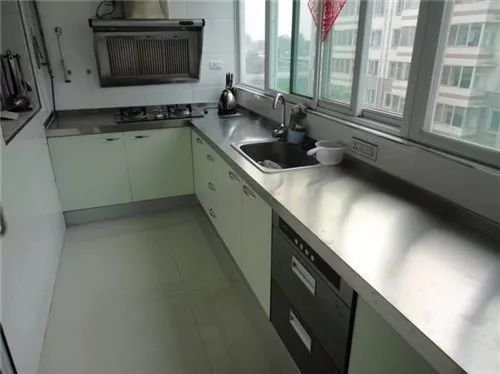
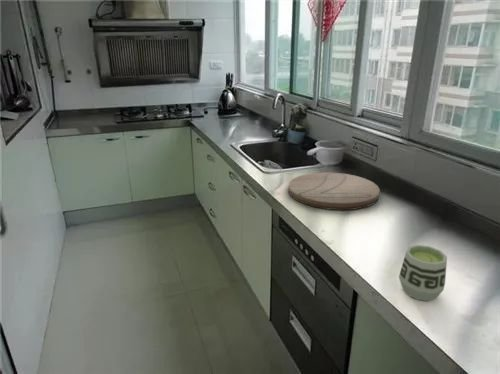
+ cutting board (332, 189)
+ cup (422, 272)
